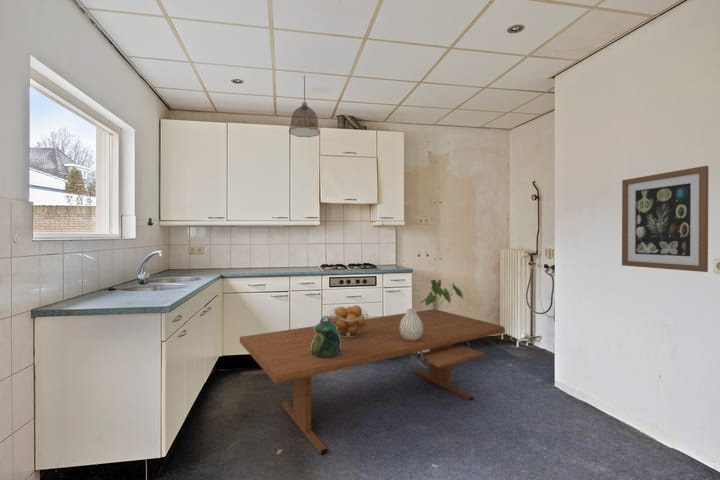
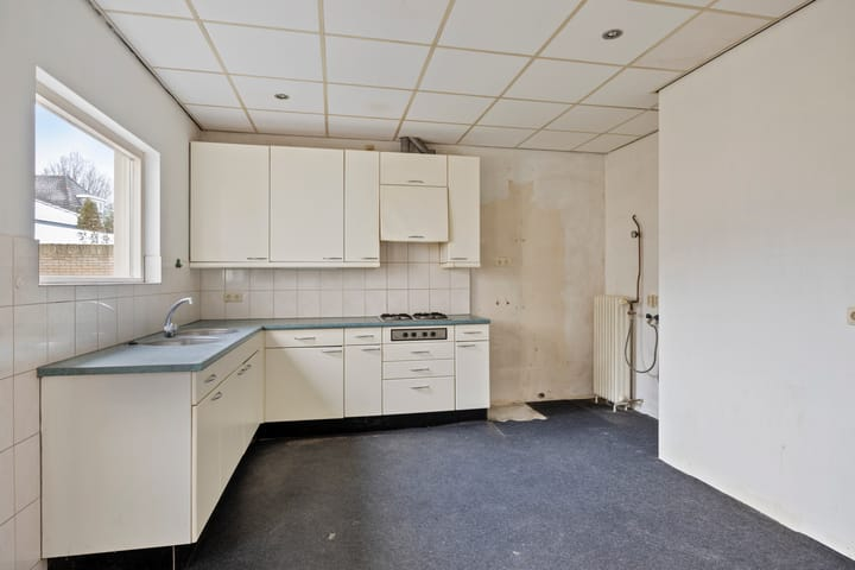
- pendant lamp (304, 104)
- wall art (660, 221)
- house plant (437, 309)
- ceramic pitcher (328, 335)
- table (382, 359)
- vase (411, 324)
- fruit basket (349, 320)
